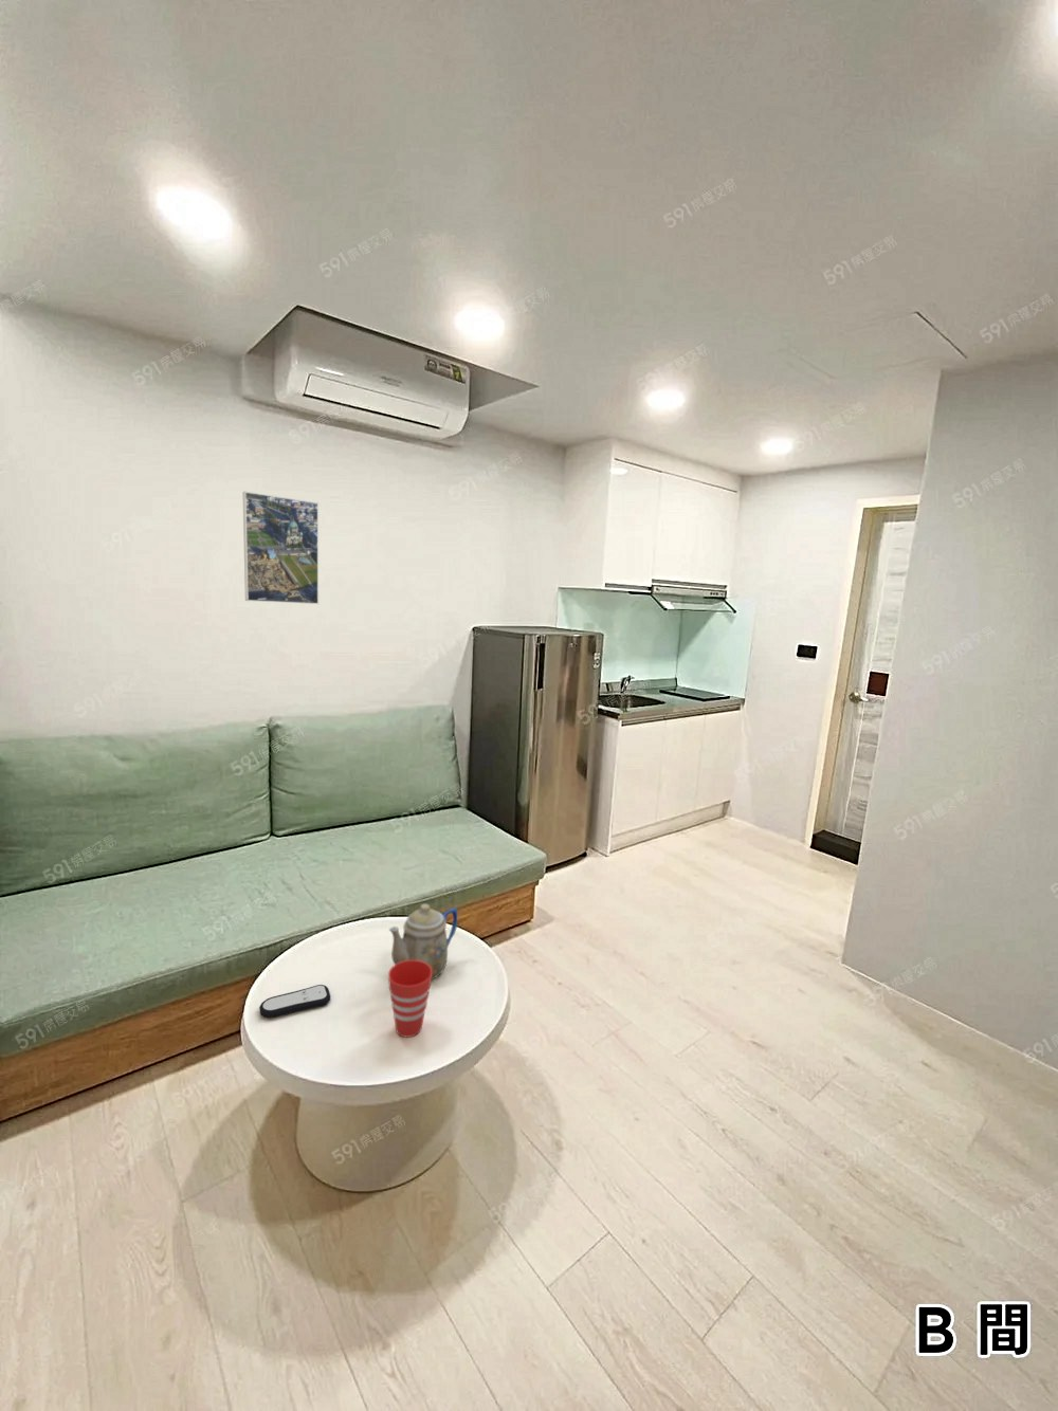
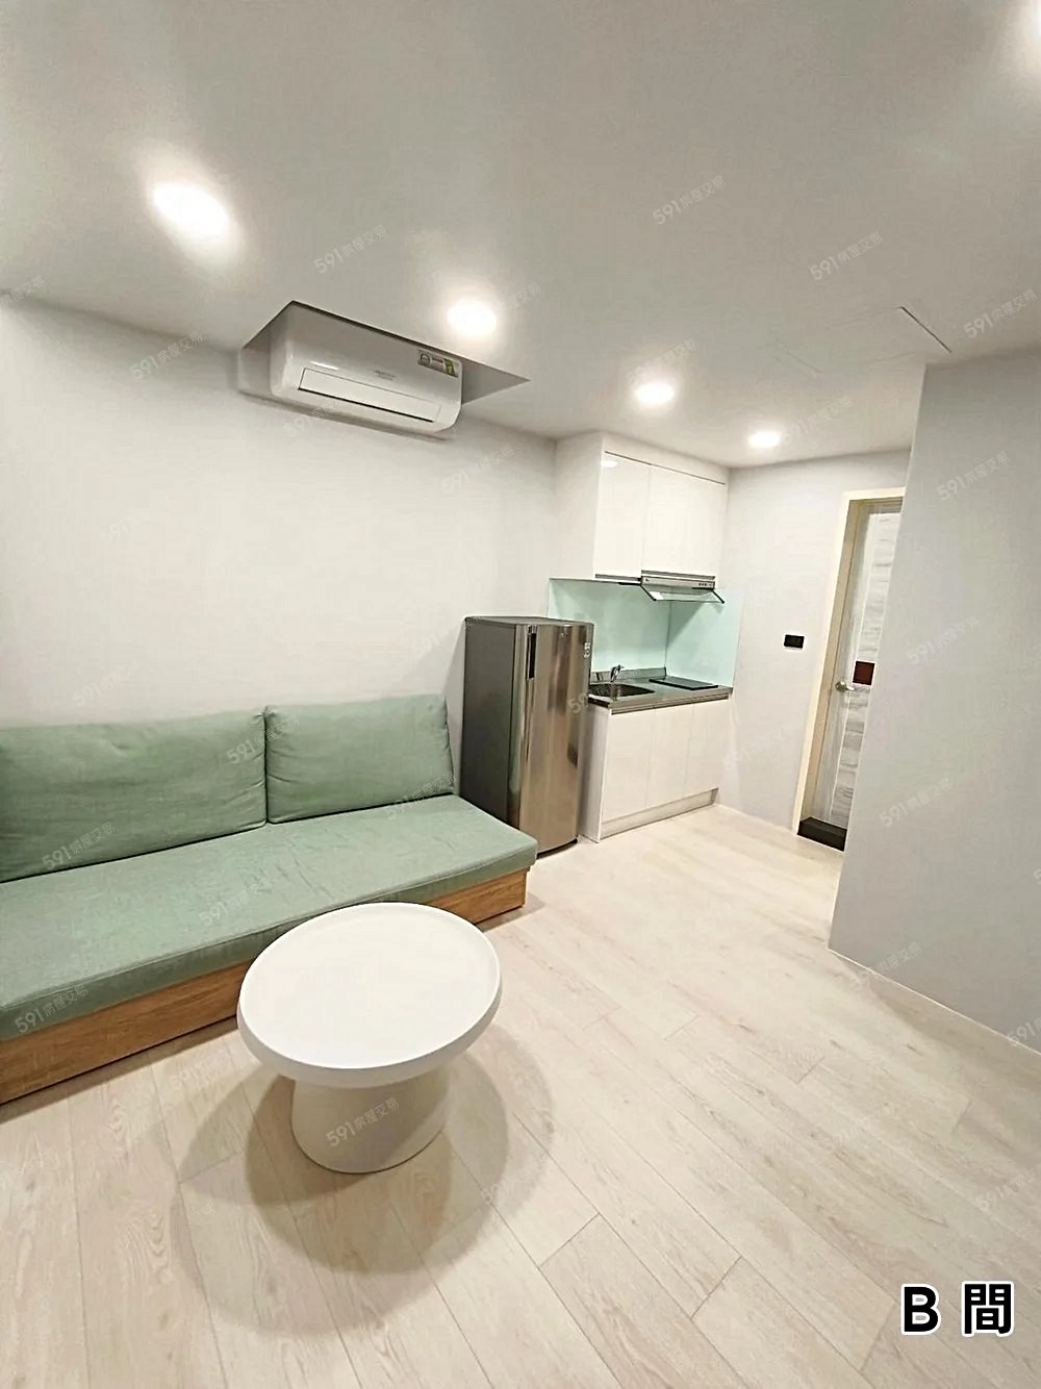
- teapot (425, 937)
- remote control (296, 1001)
- cup (409, 1000)
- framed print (282, 550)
